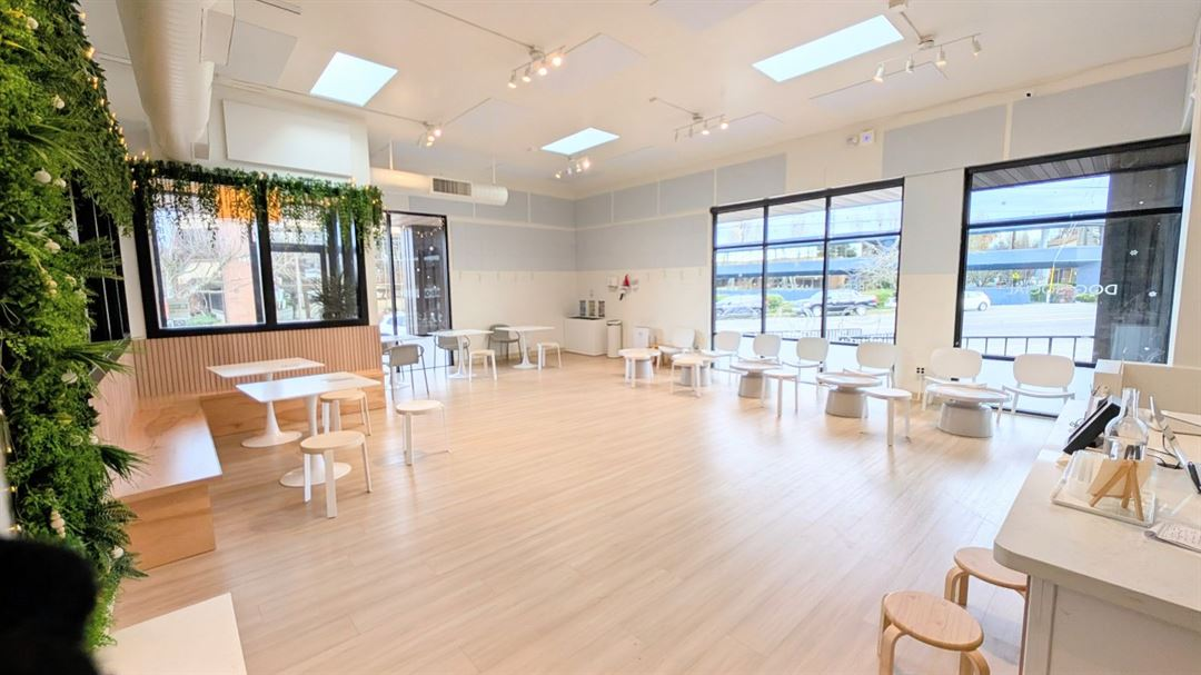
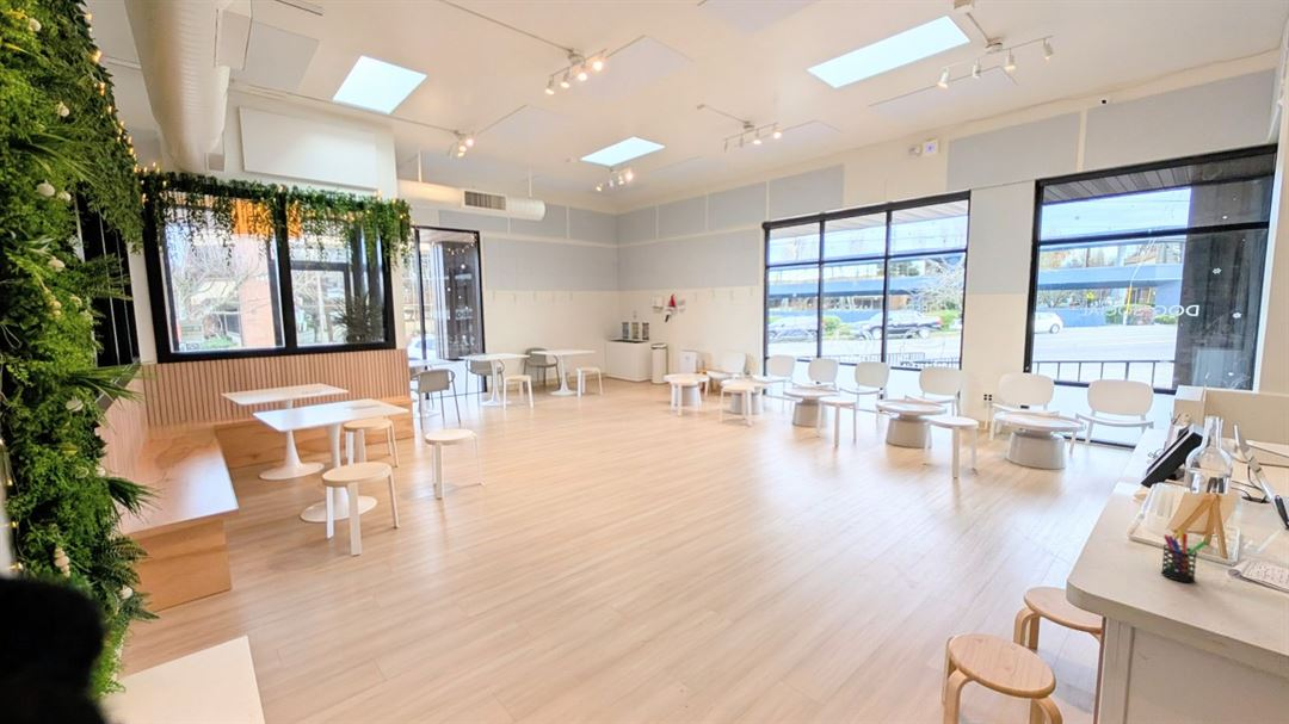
+ pen holder (1184, 553)
